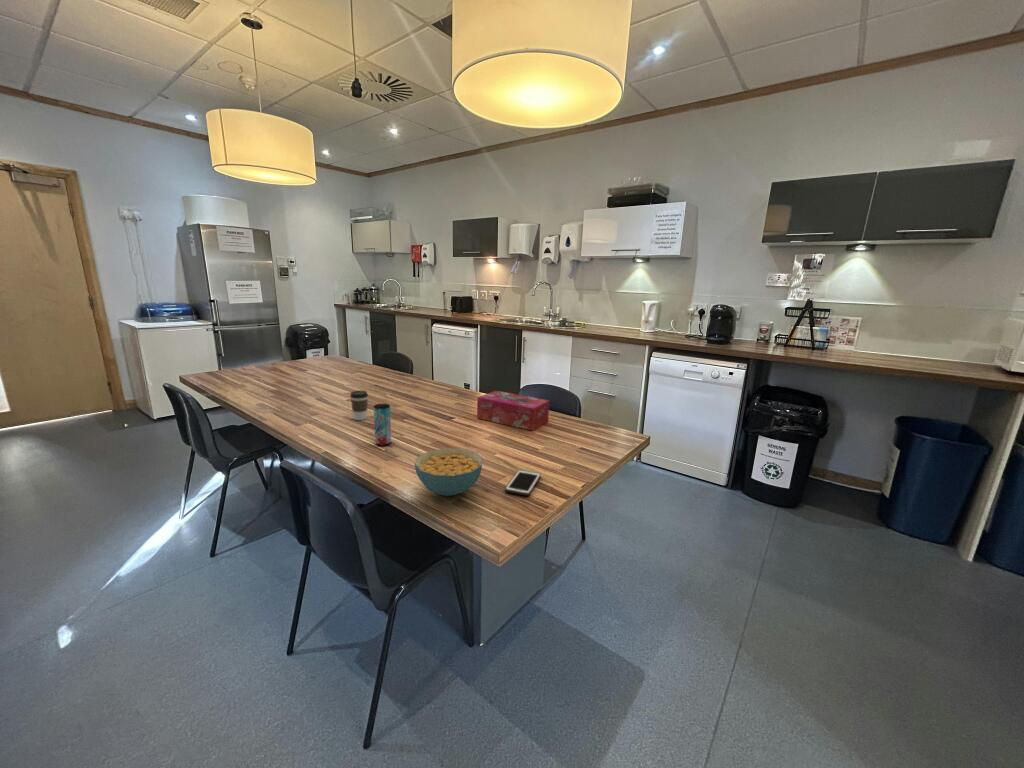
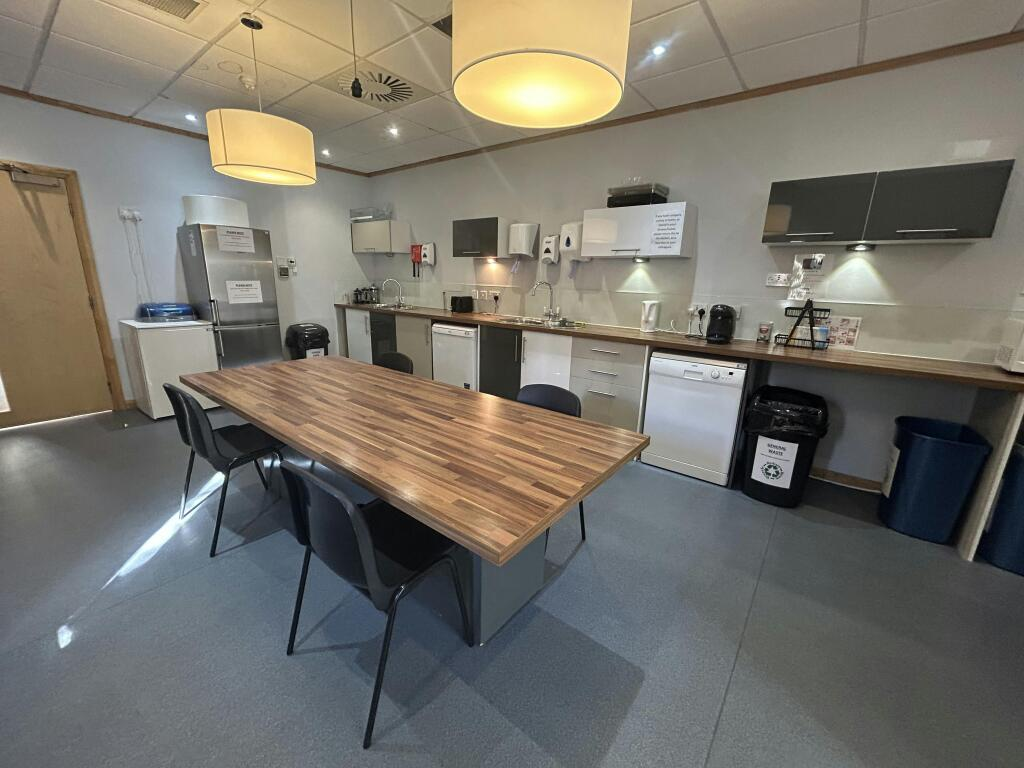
- beverage can (382, 424)
- cell phone (523, 482)
- coffee cup (359, 405)
- cereal bowl (449, 476)
- tissue box (512, 409)
